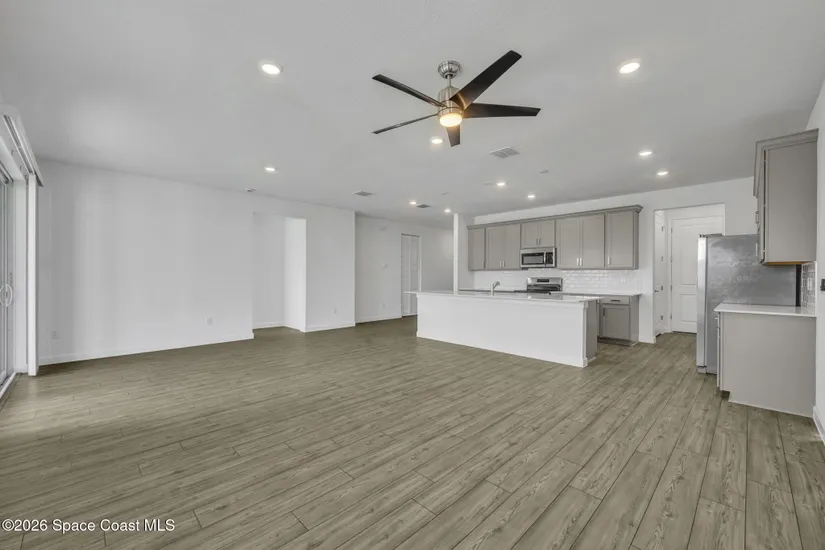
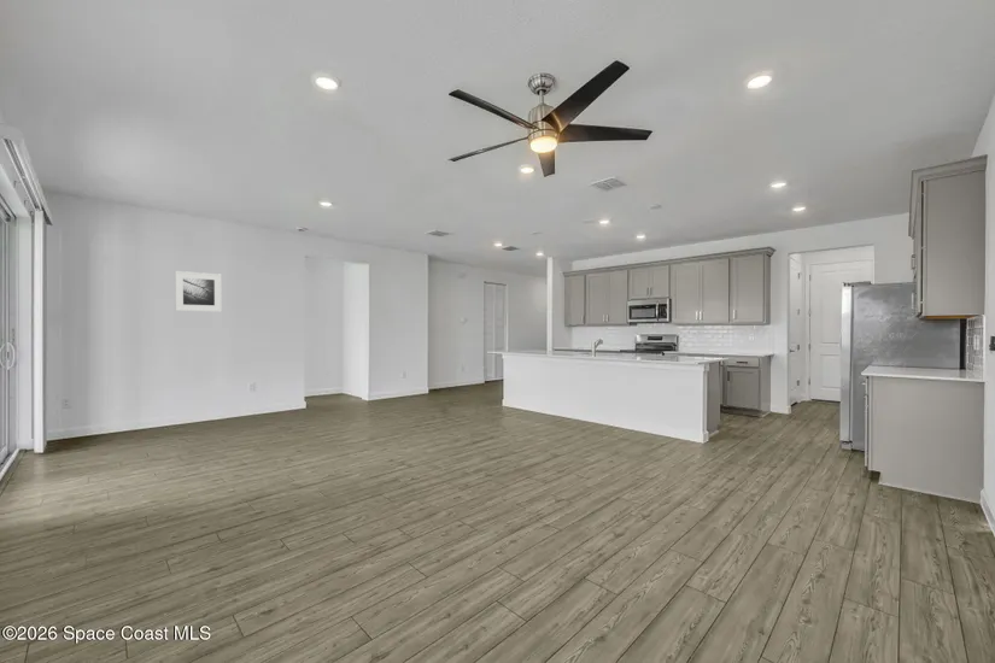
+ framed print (199, 292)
